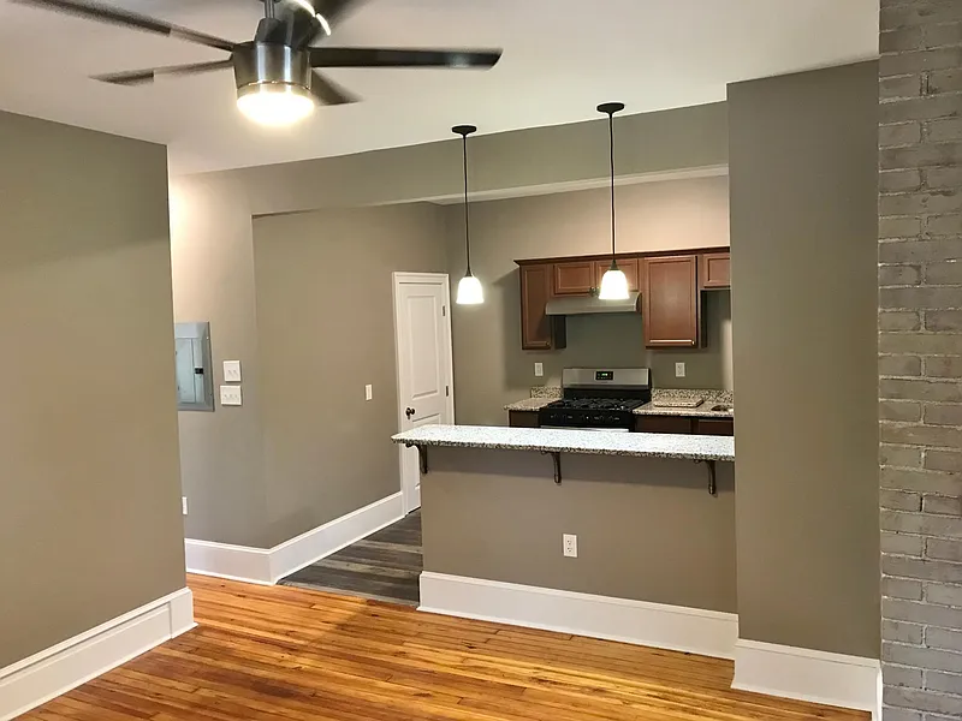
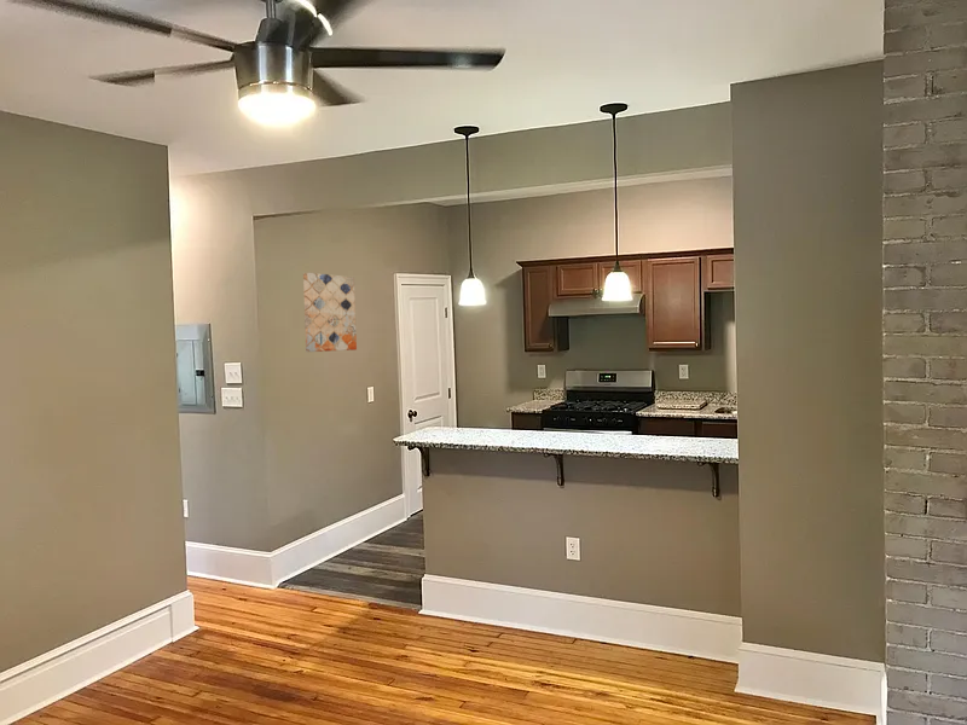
+ wall art (330, 313)
